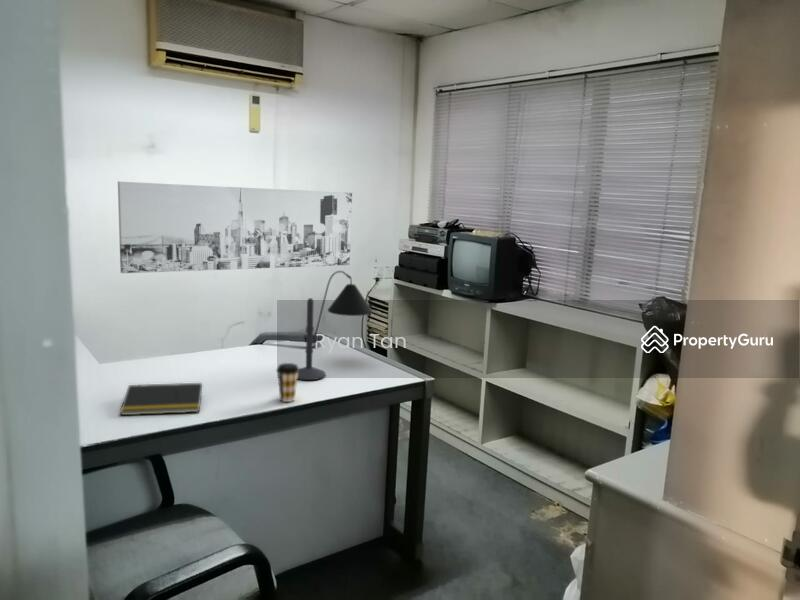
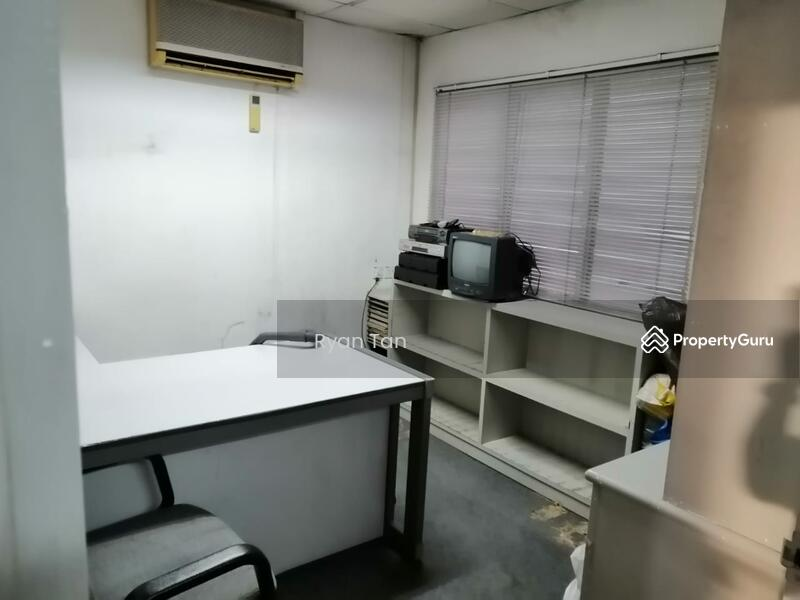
- notepad (163, 398)
- wall art (248, 228)
- desk lamp (332, 313)
- coffee cup (287, 382)
